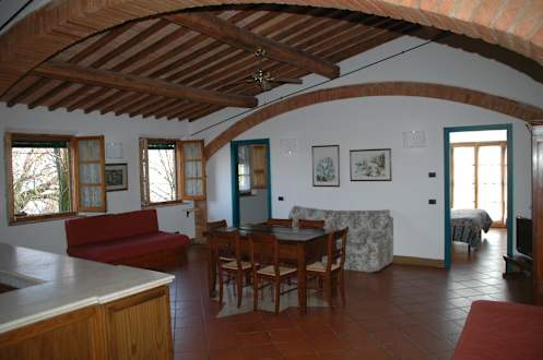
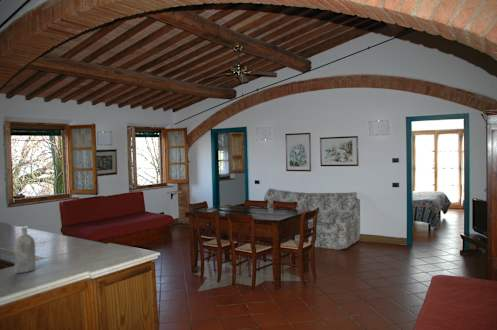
+ bottle (24, 249)
